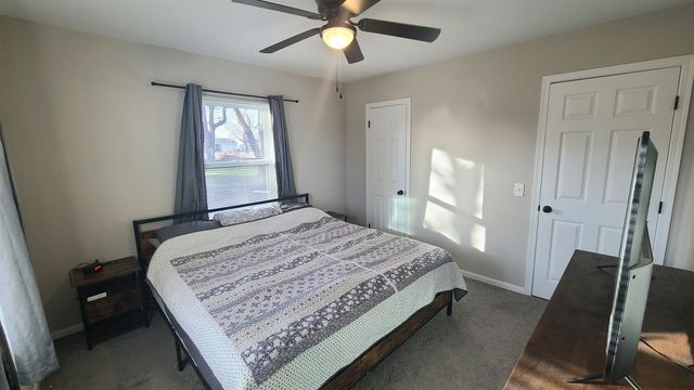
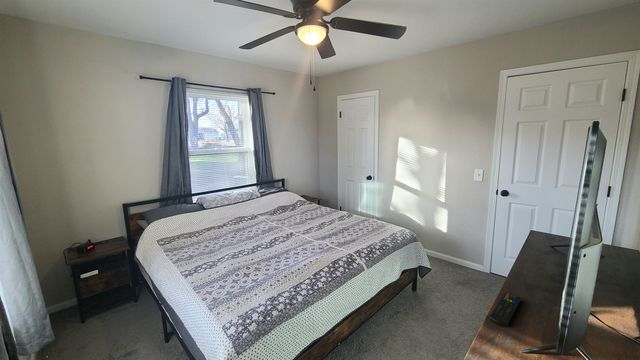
+ remote control (505, 308)
